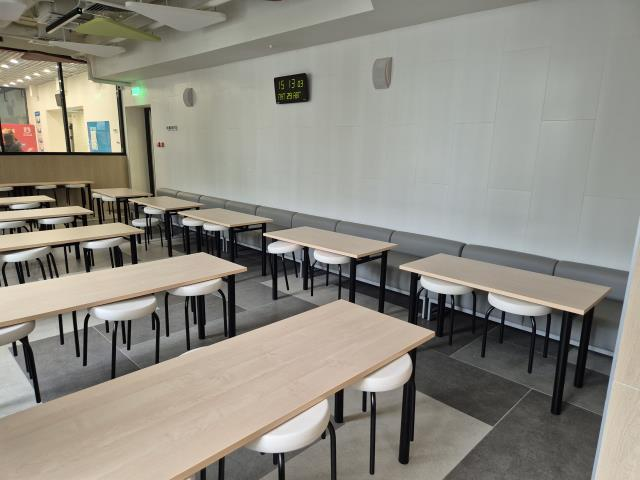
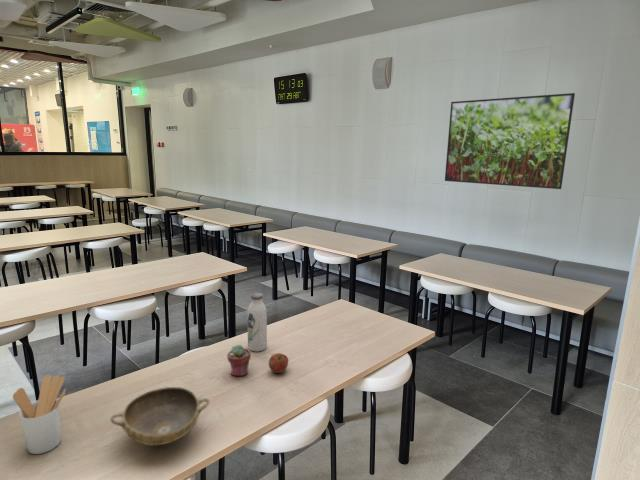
+ apple (278, 362)
+ utensil holder (45, 412)
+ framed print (502, 142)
+ bowl (162, 421)
+ potted succulent (239, 358)
+ water bottle (257, 321)
